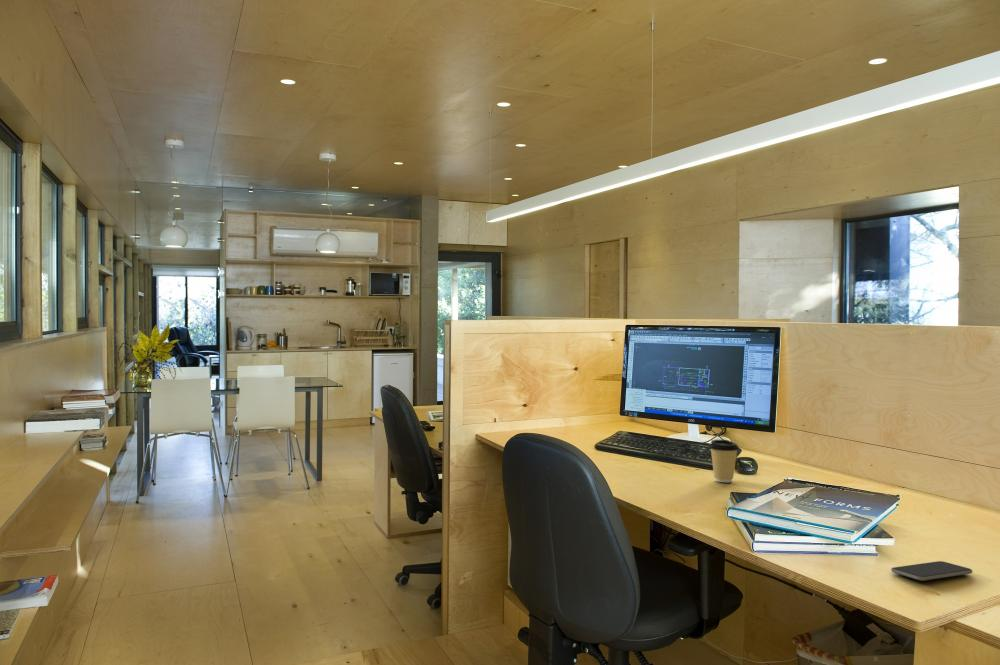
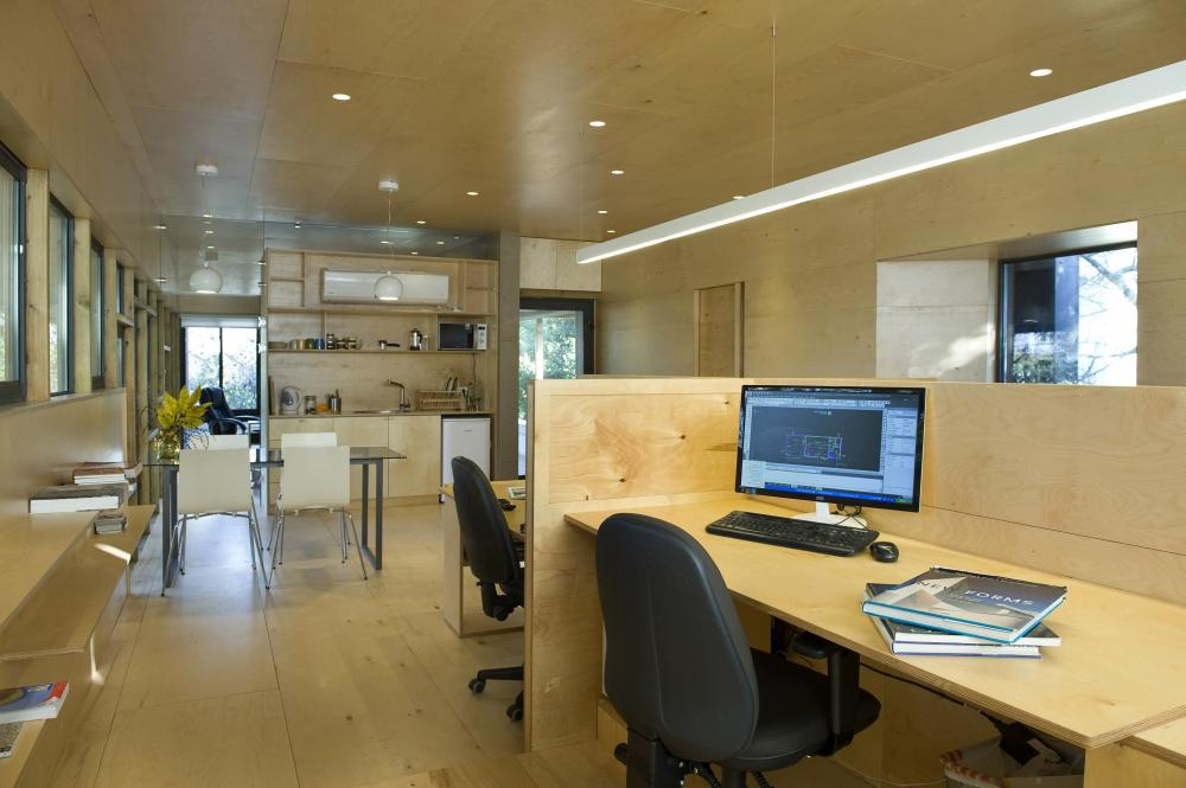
- coffee cup (723, 461)
- smartphone (931, 570)
